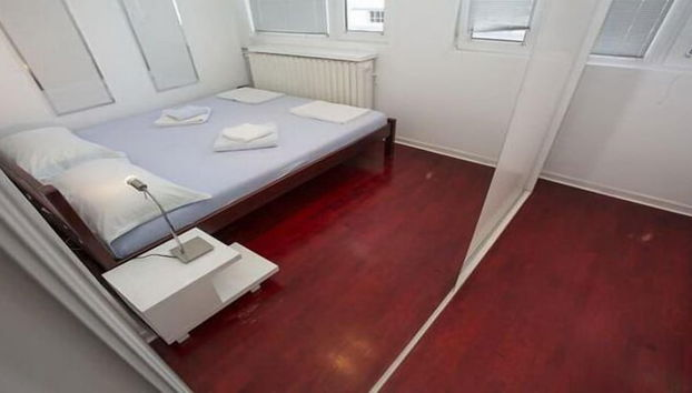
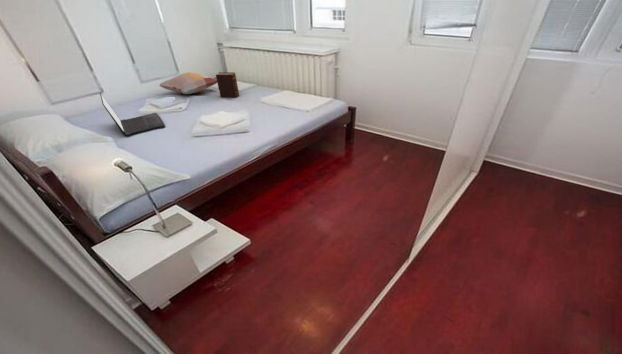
+ laptop (135, 117)
+ diary (228, 85)
+ decorative pillow (189, 82)
